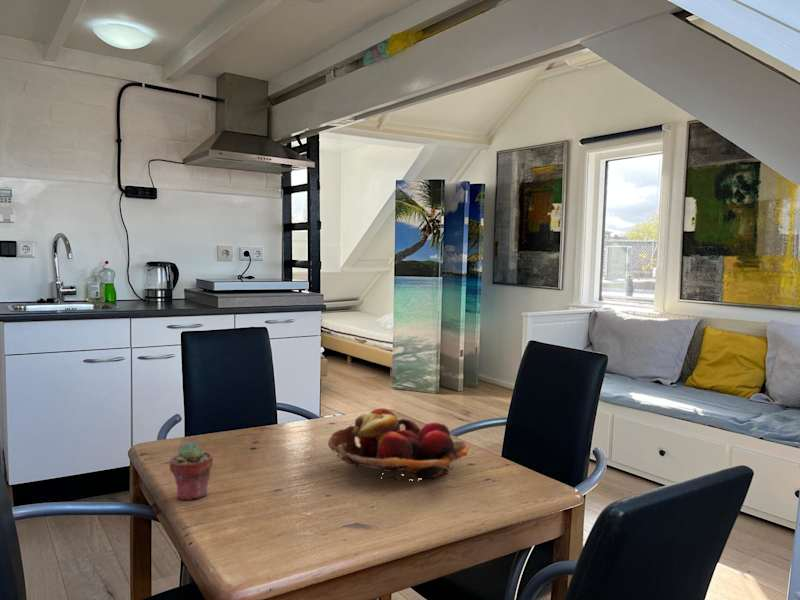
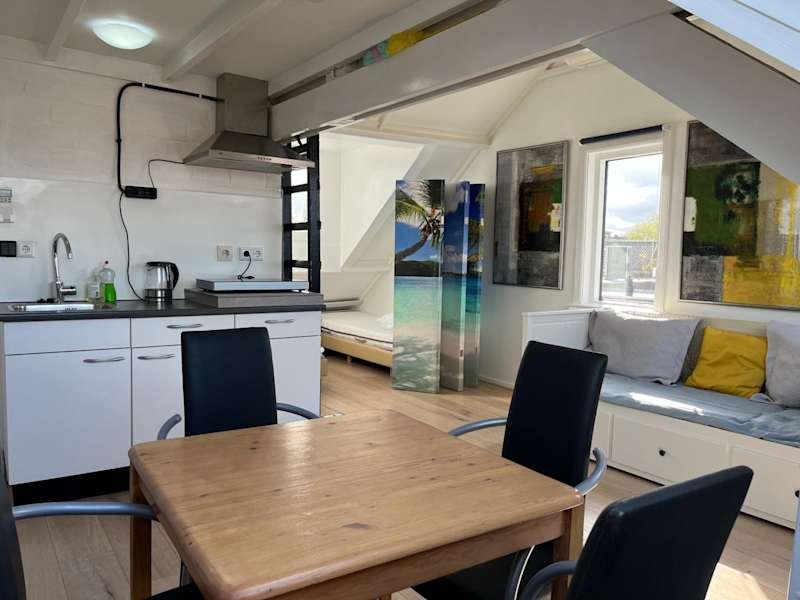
- fruit basket (395, 440)
- potted succulent (191, 468)
